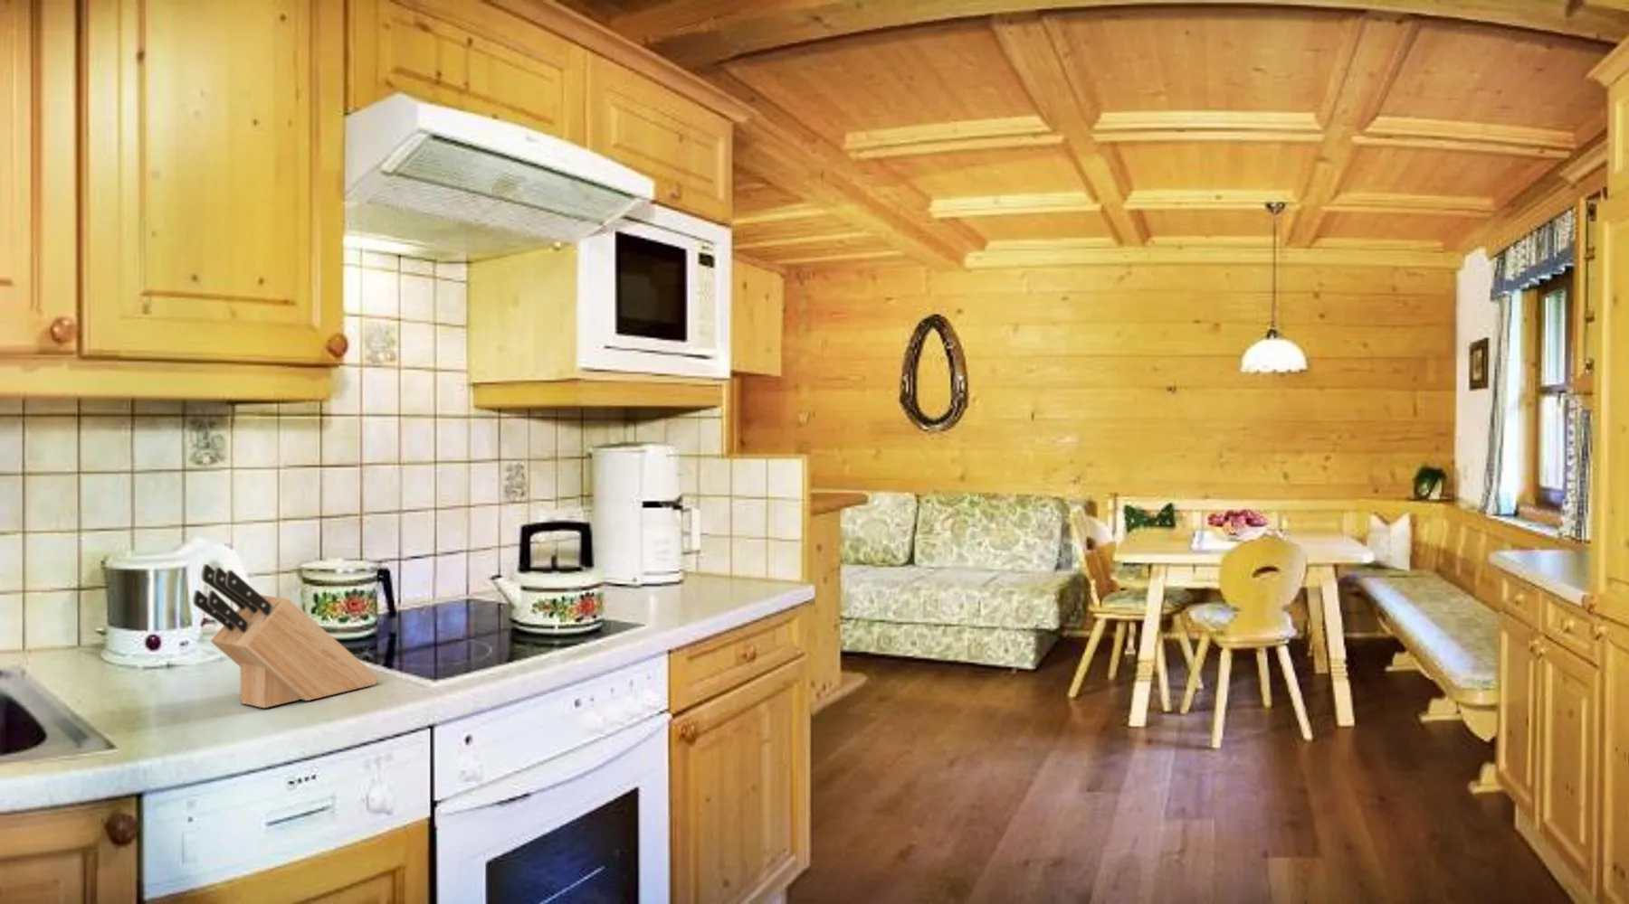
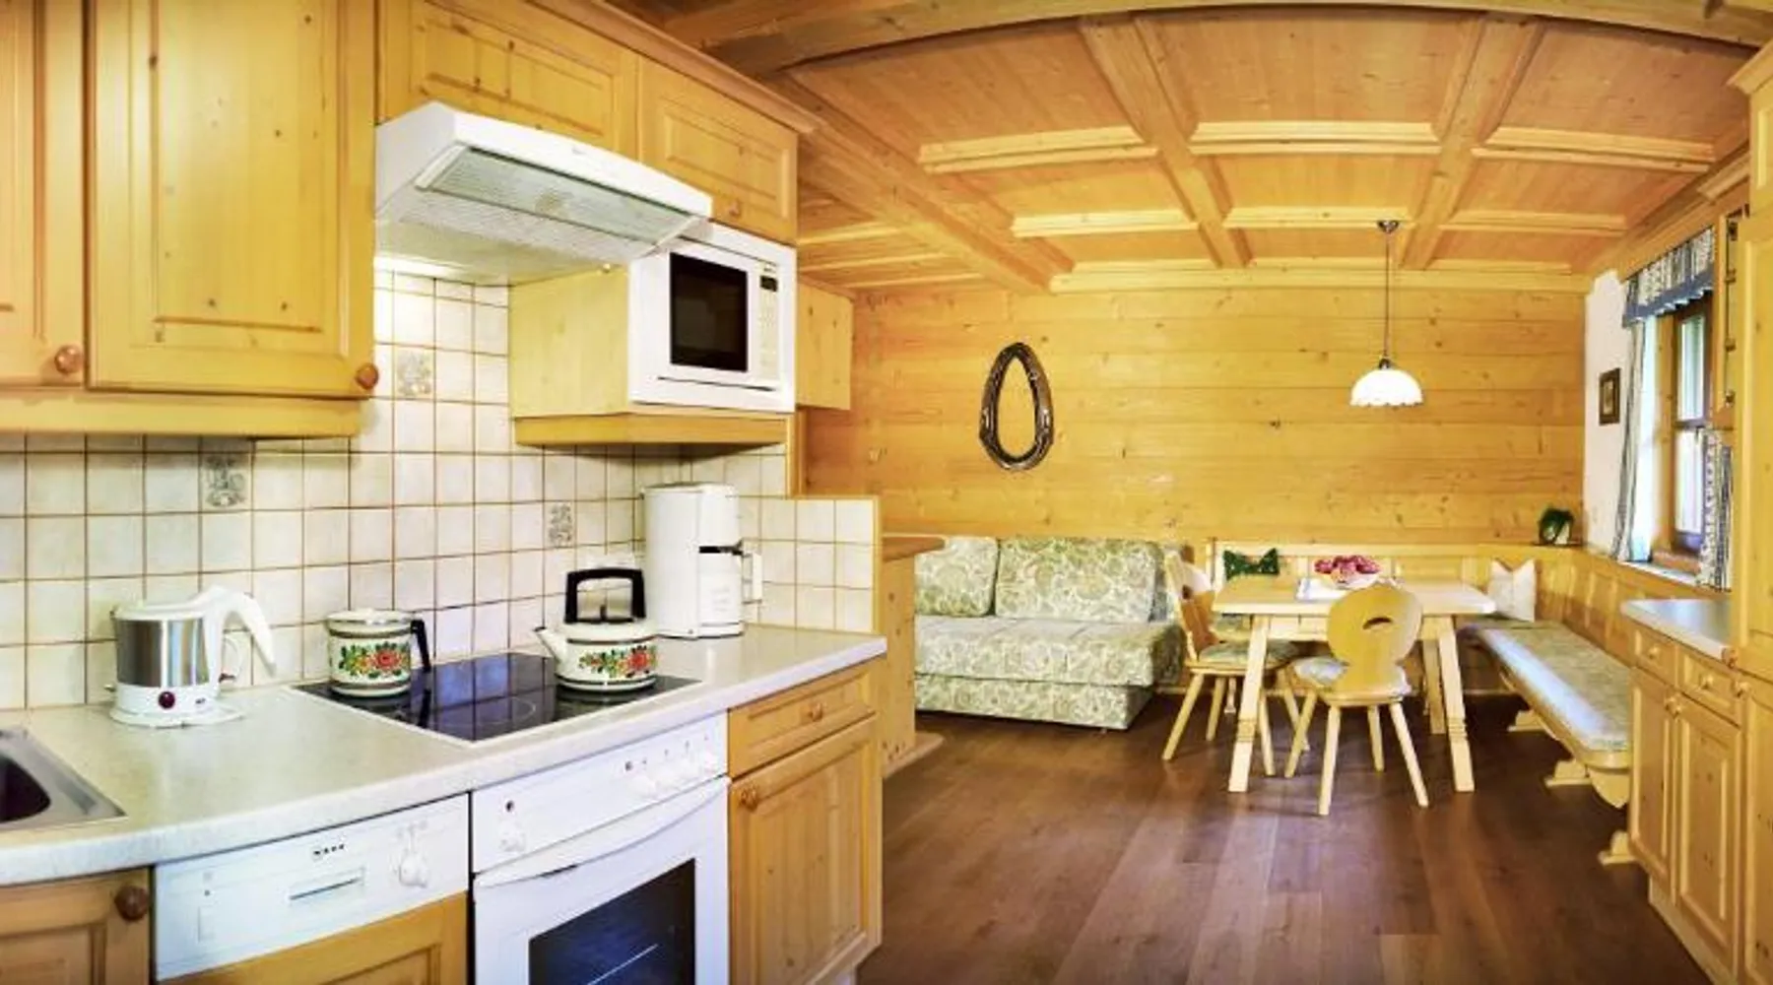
- knife block (286, 628)
